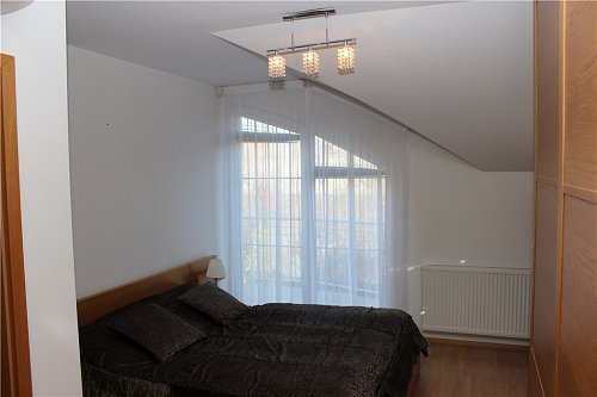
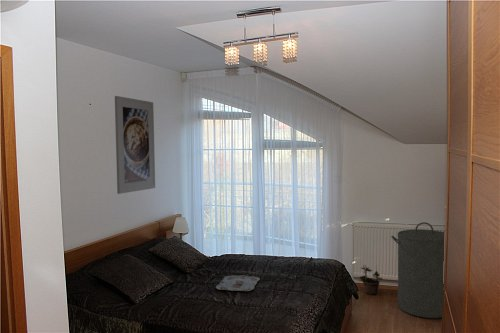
+ serving tray (238, 283)
+ potted plant (371, 278)
+ laundry hamper (425, 265)
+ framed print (136, 145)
